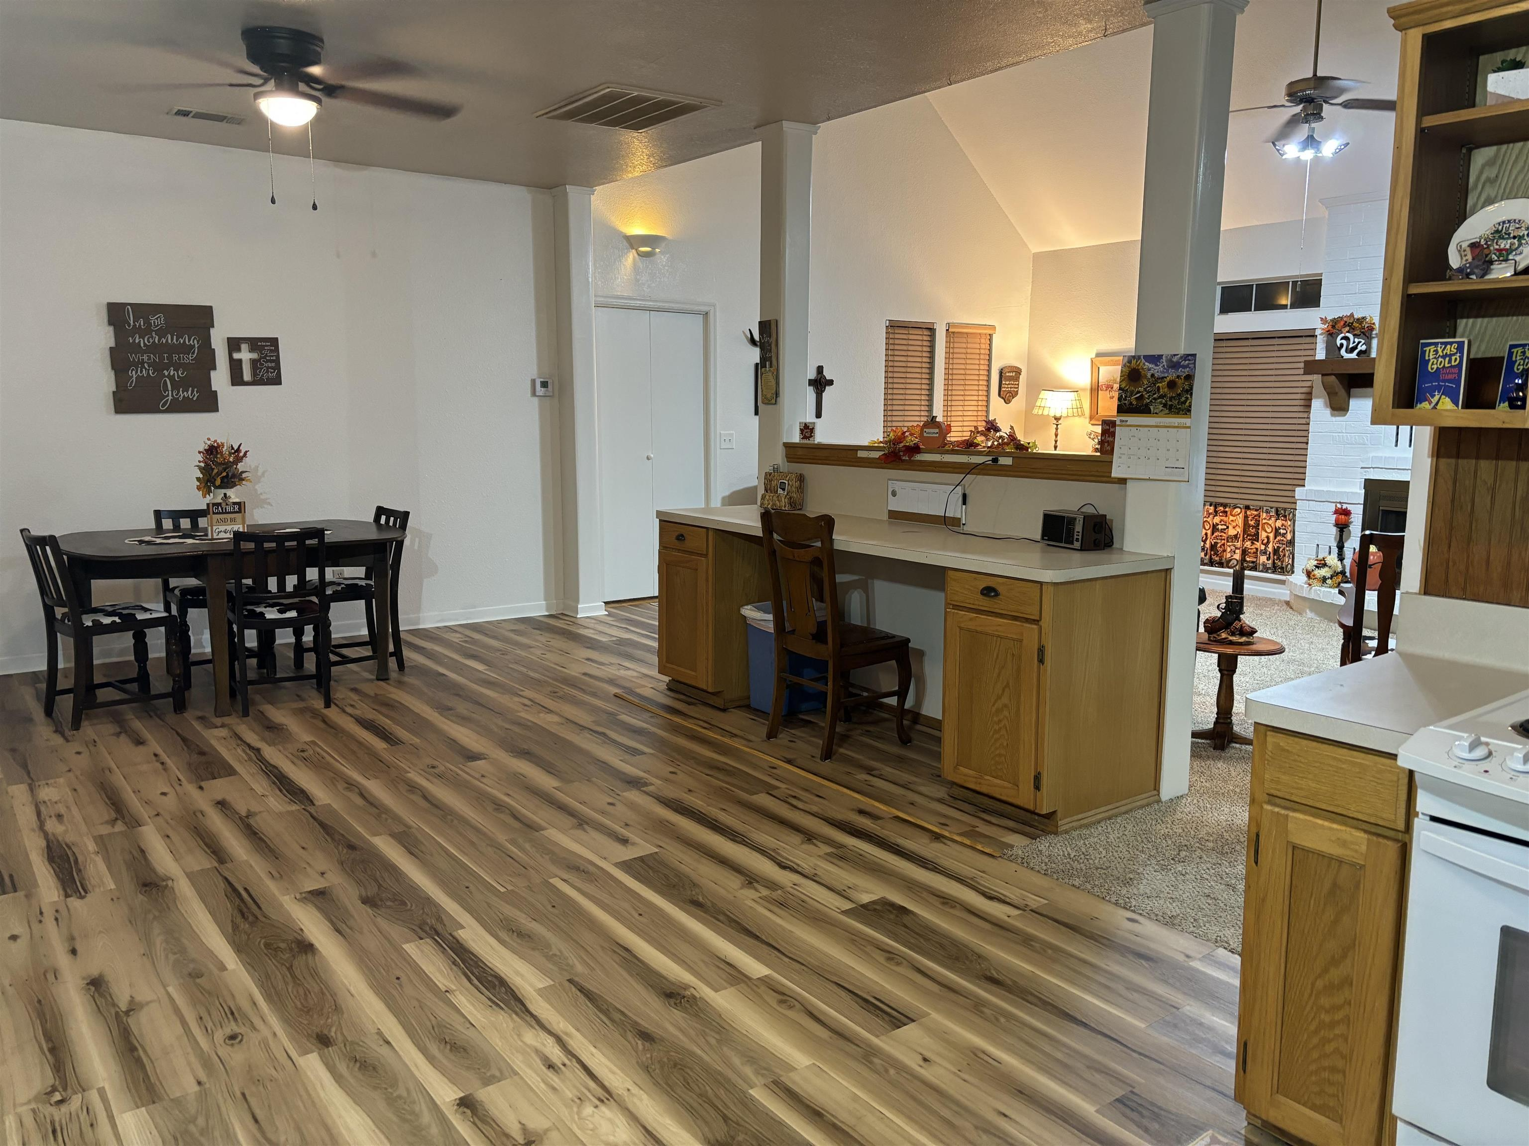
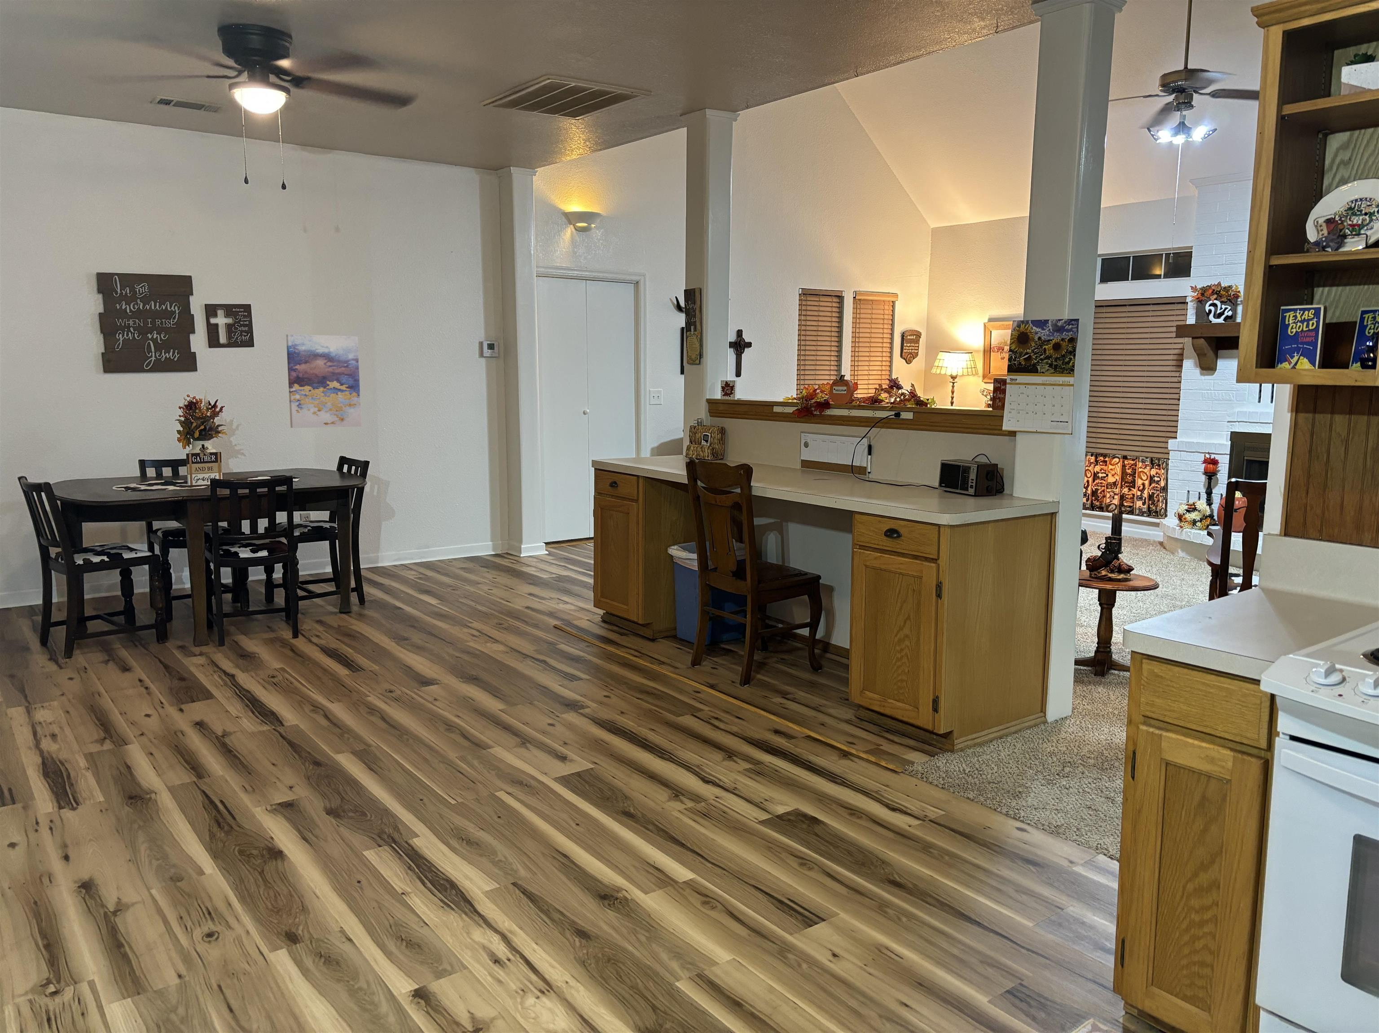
+ wall art (325, 381)
